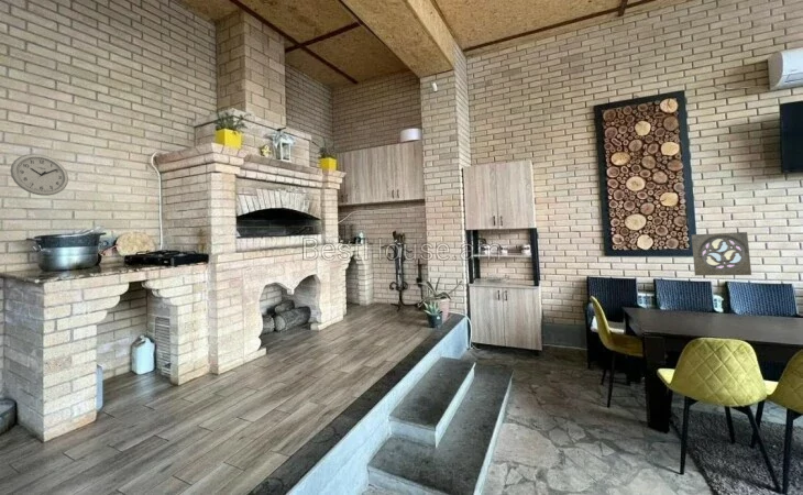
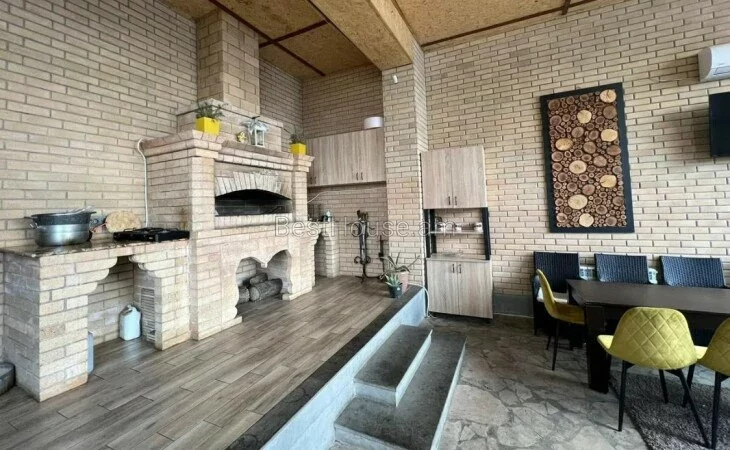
- wall clock (41, 174)
- wall ornament (719, 254)
